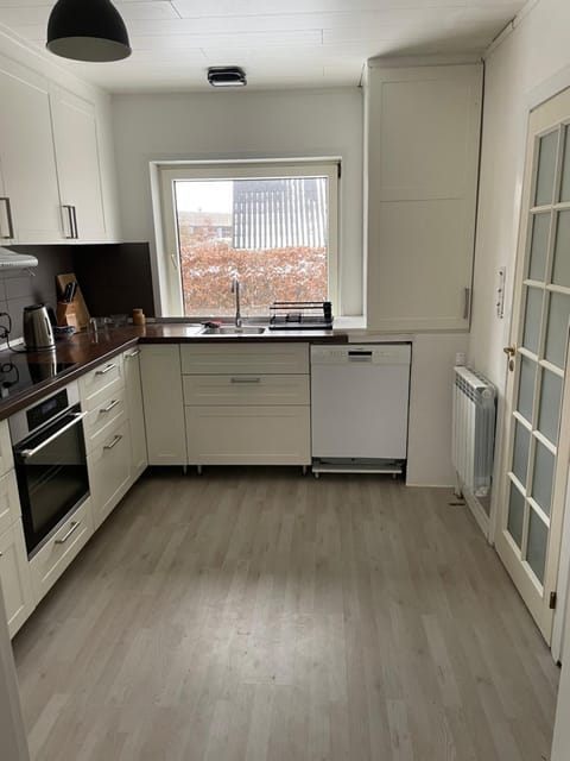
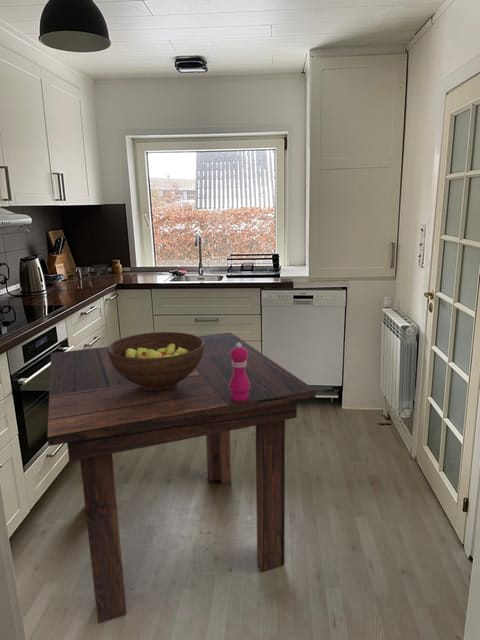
+ pepper mill (239, 370)
+ fruit bowl (157, 364)
+ dining table (168, 442)
